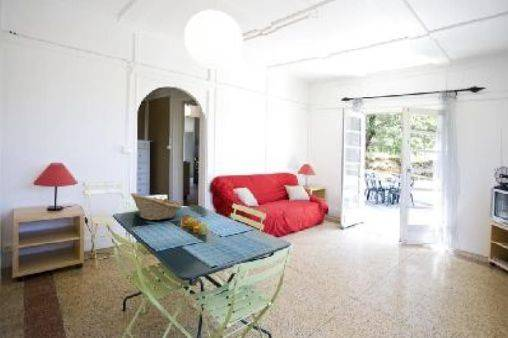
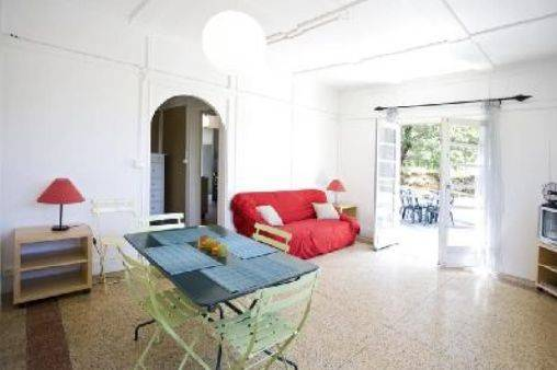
- fruit basket (155, 204)
